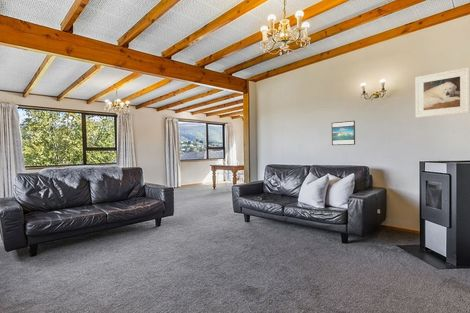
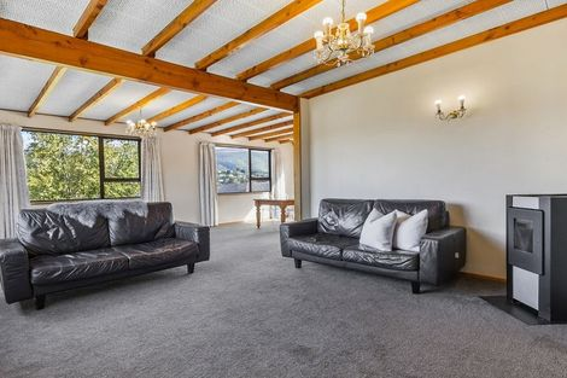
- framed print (441, 94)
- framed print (343, 133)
